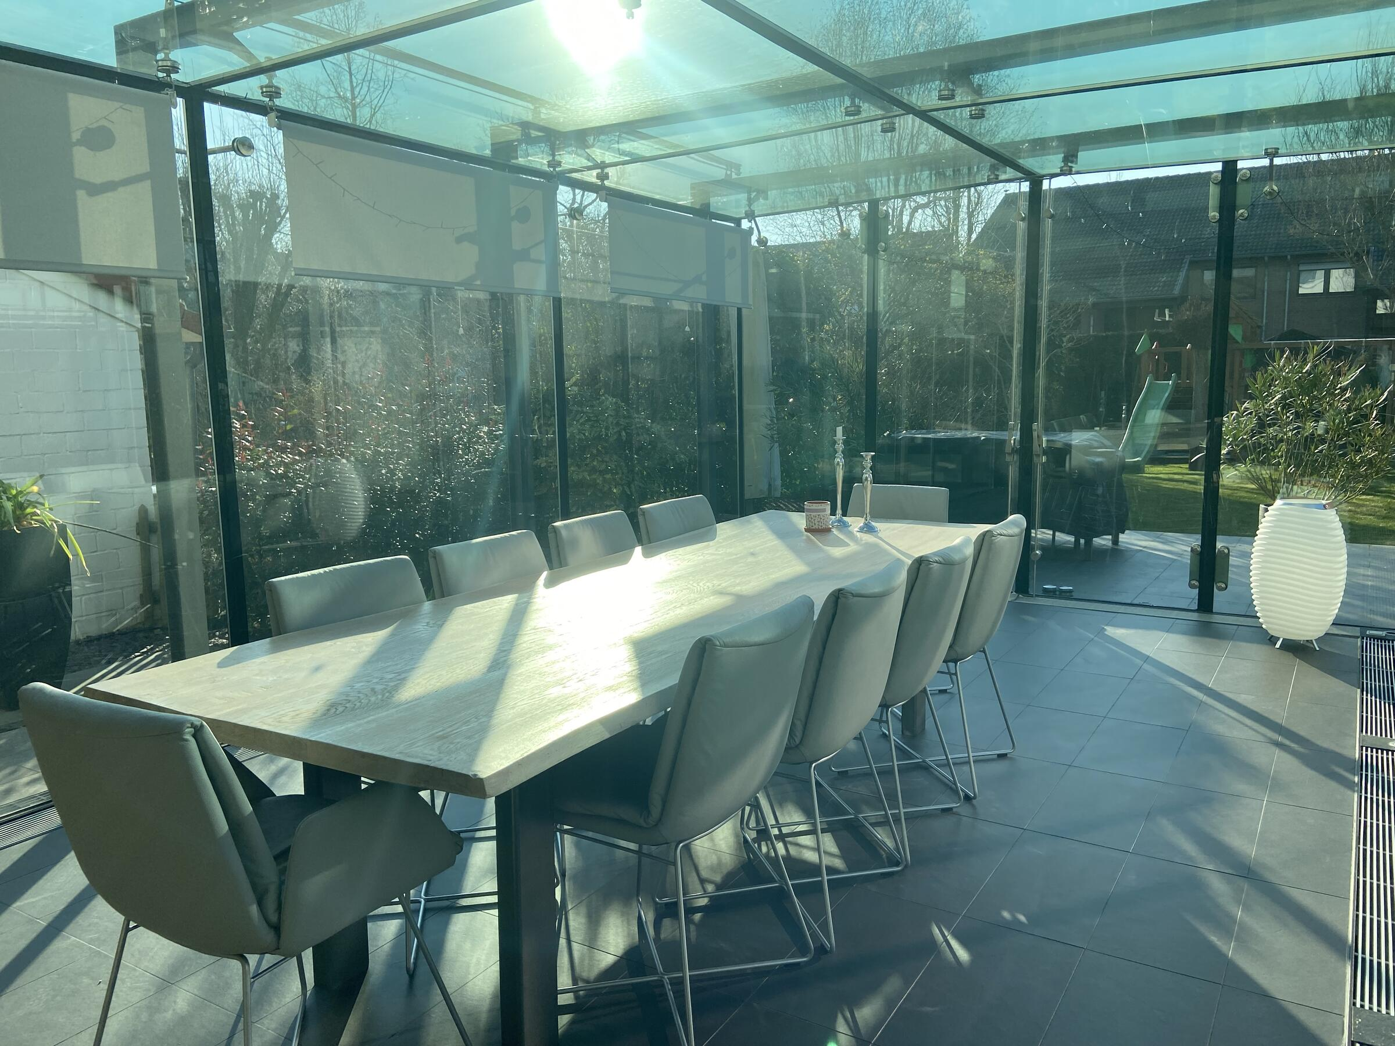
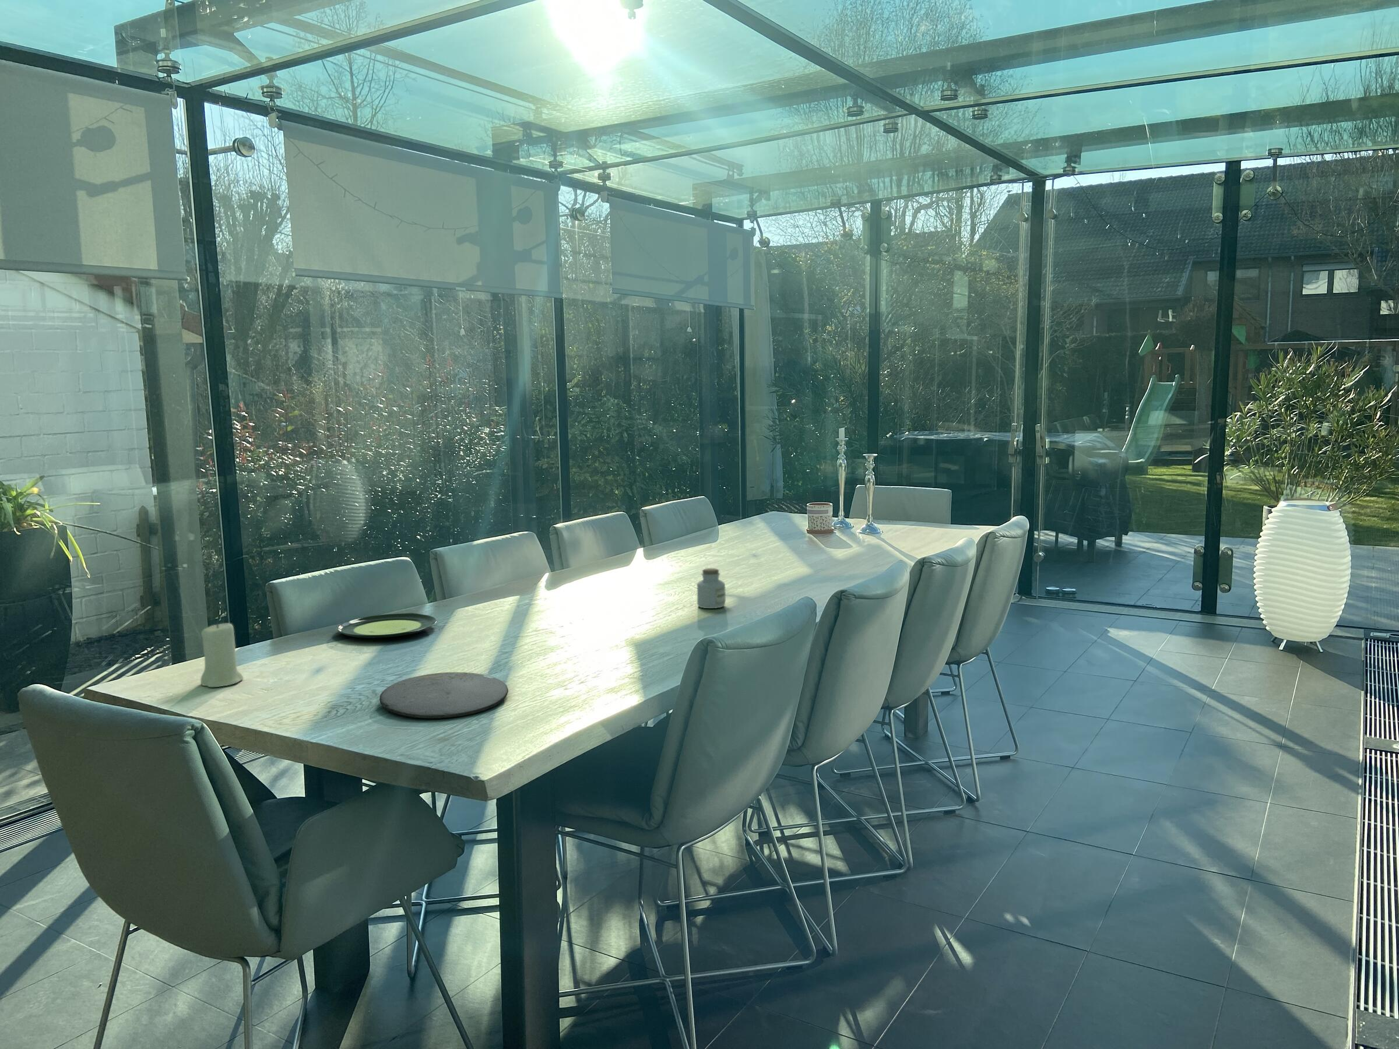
+ plate (444, 693)
+ candle (220, 652)
+ jar (711, 587)
+ plate (387, 627)
